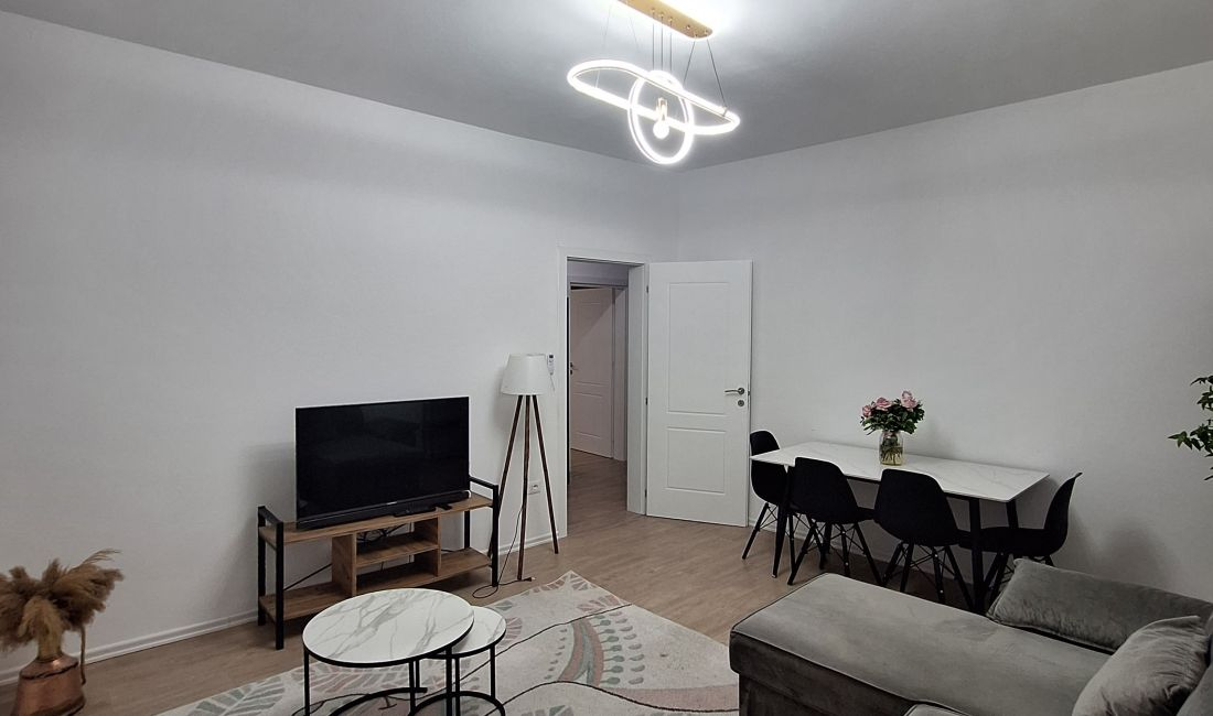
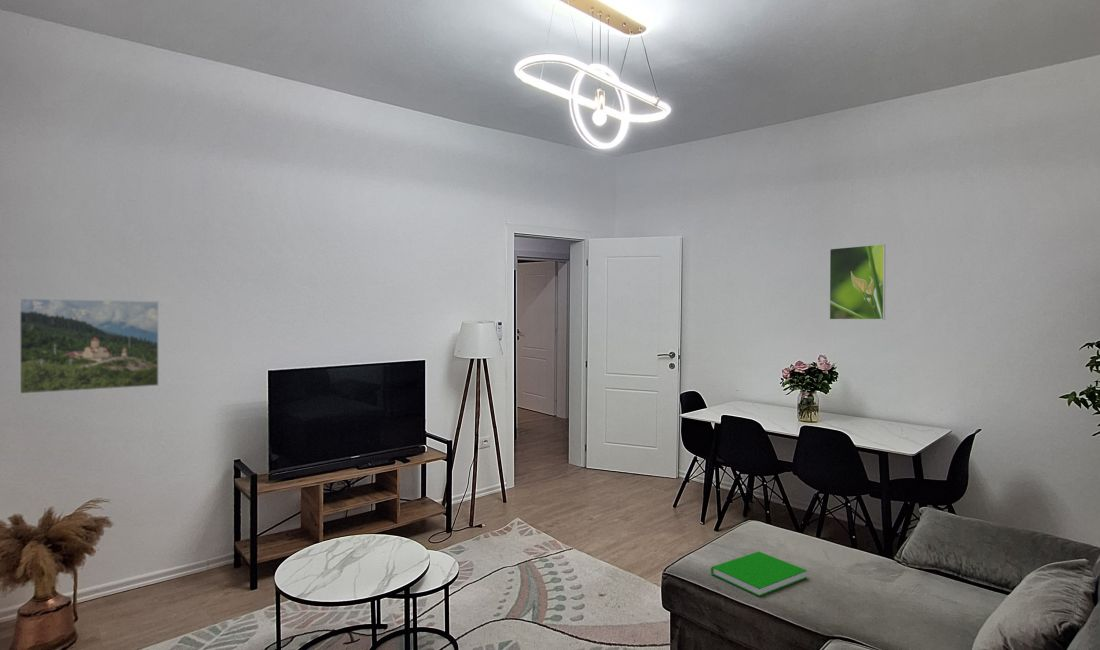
+ book (758, 572)
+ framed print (93, 344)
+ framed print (856, 283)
